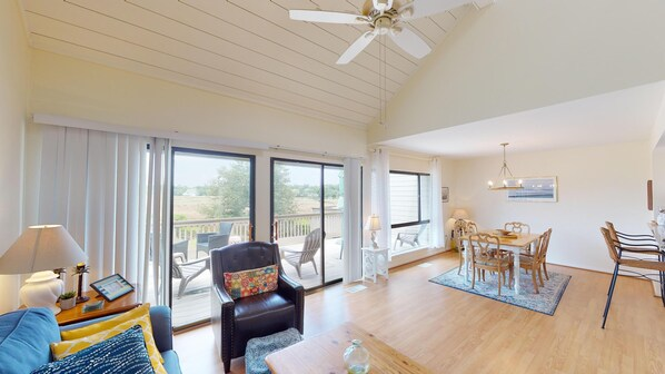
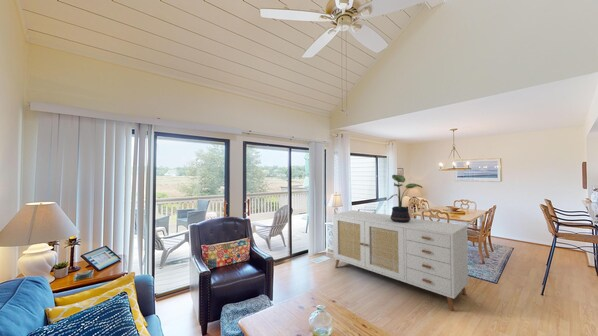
+ potted plant (402, 196)
+ sideboard (391, 249)
